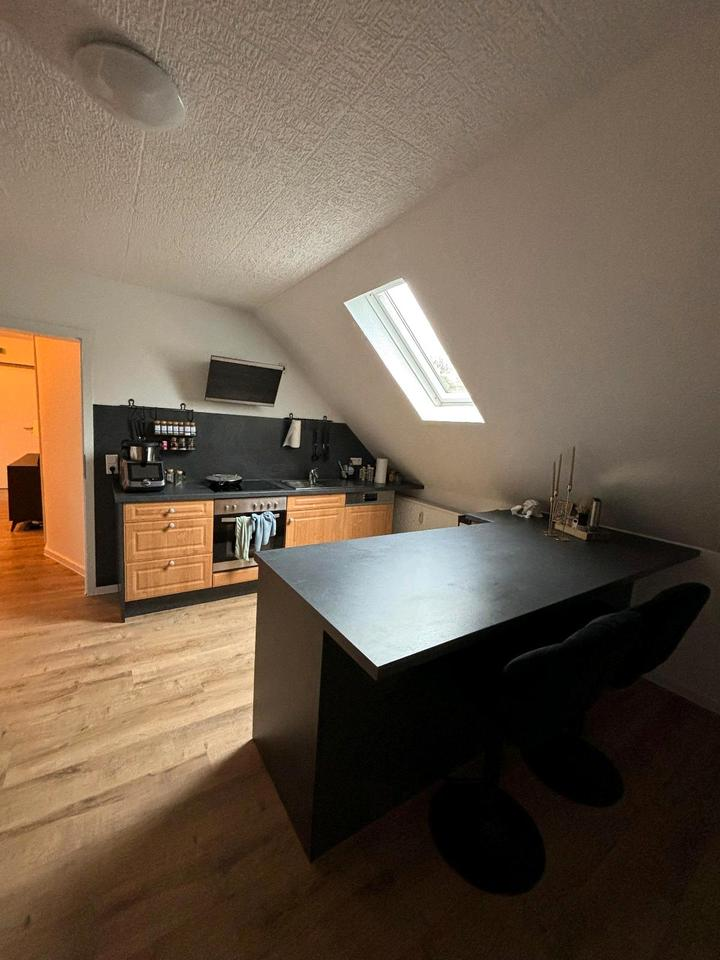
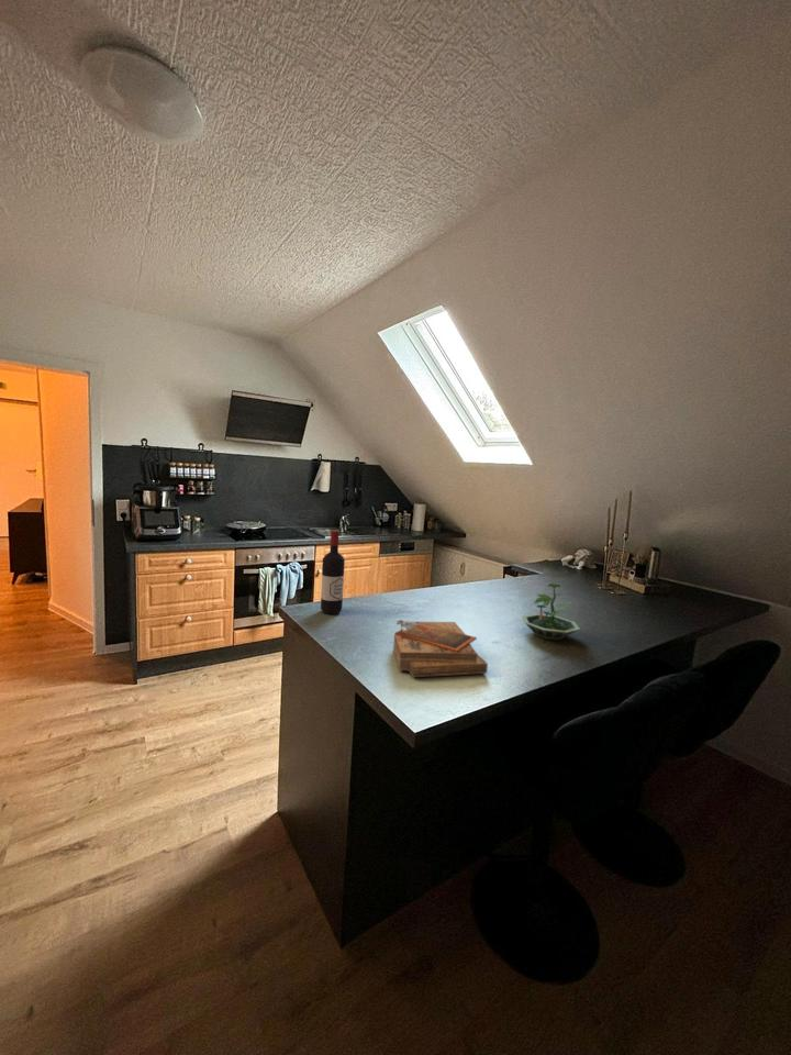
+ clipboard (437, 643)
+ terrarium (554, 592)
+ wine bottle (333, 571)
